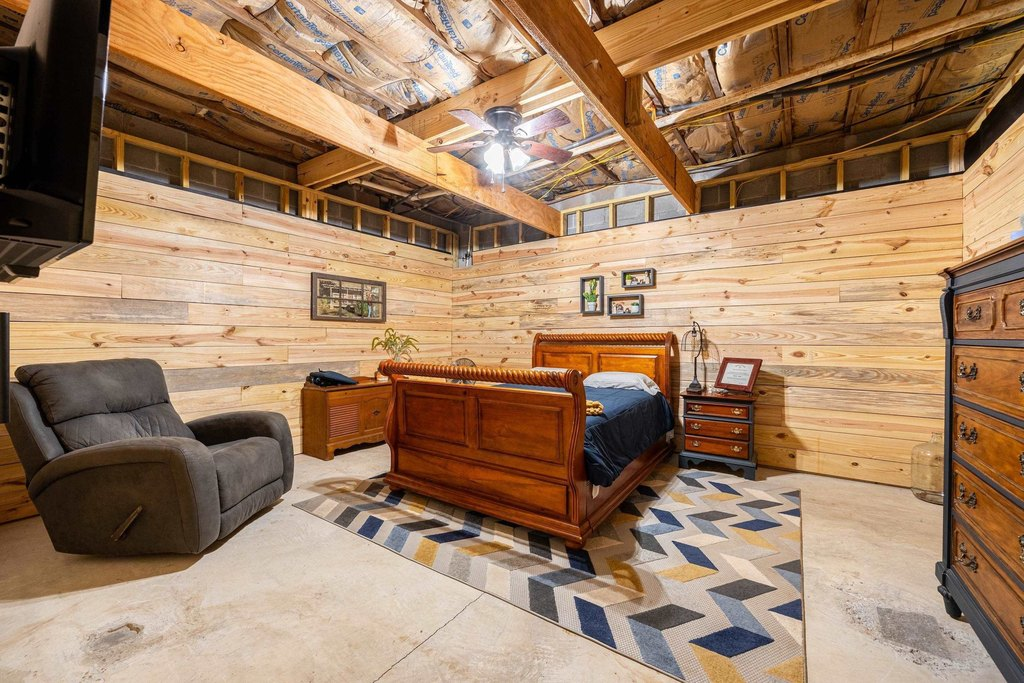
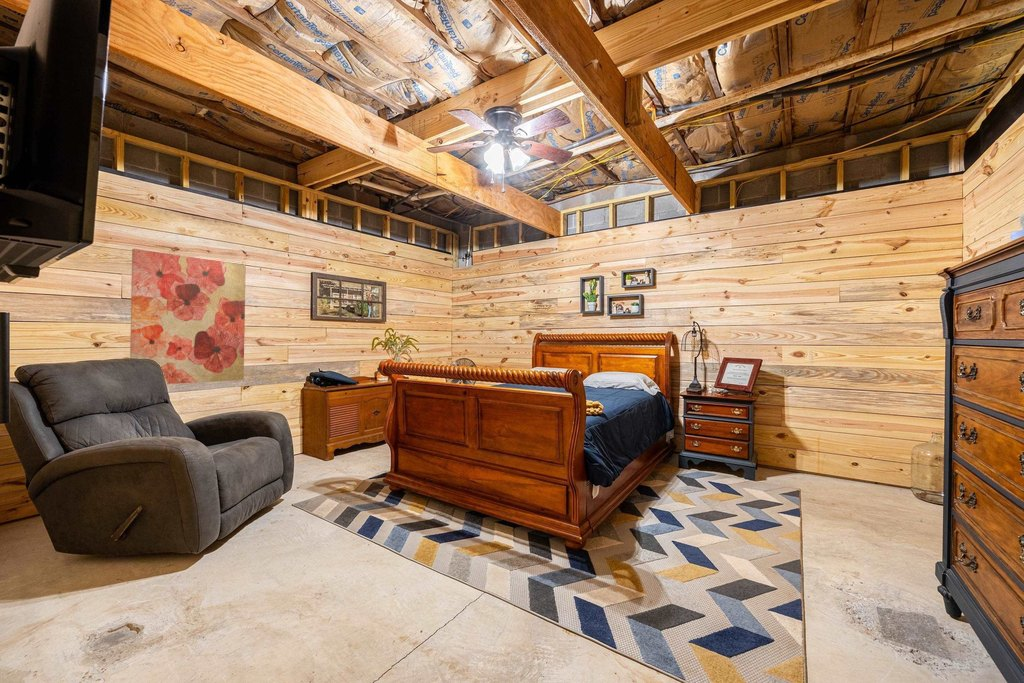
+ wall art (192, 320)
